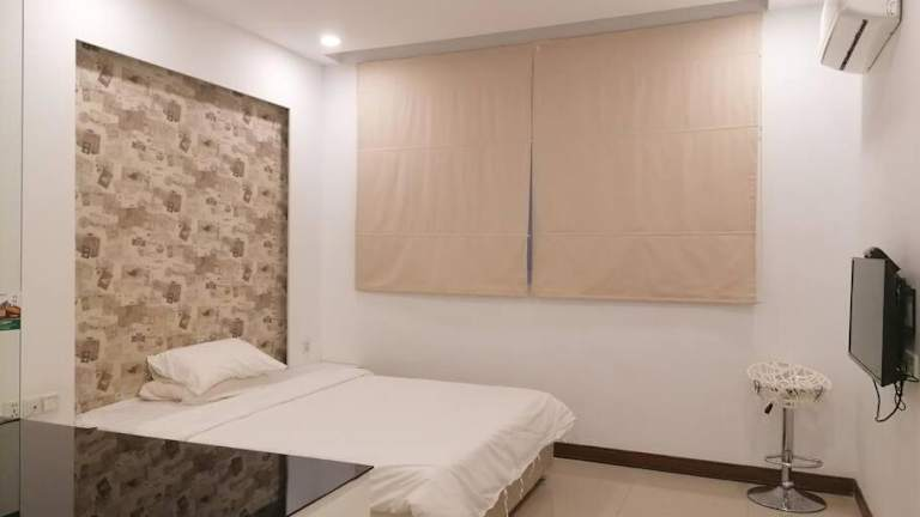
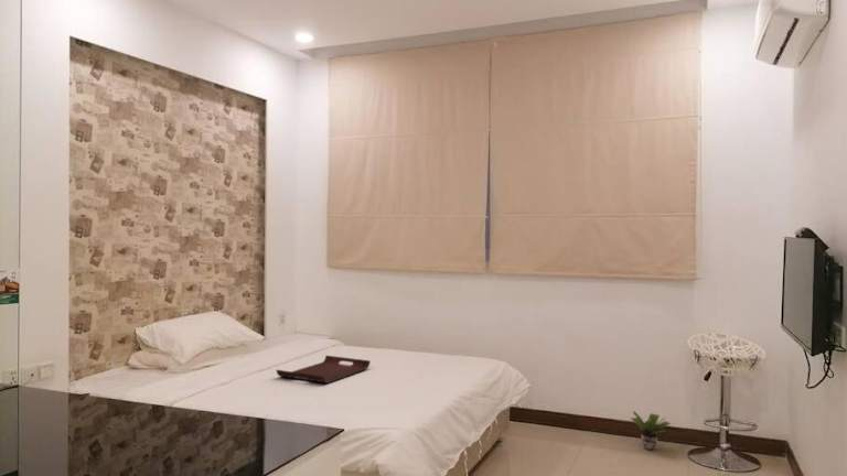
+ serving tray (324, 368)
+ potted plant (650, 431)
